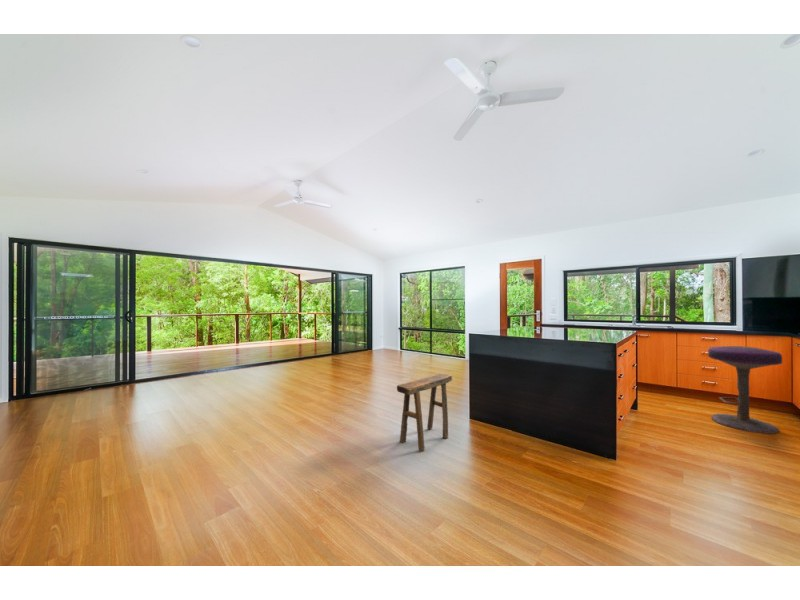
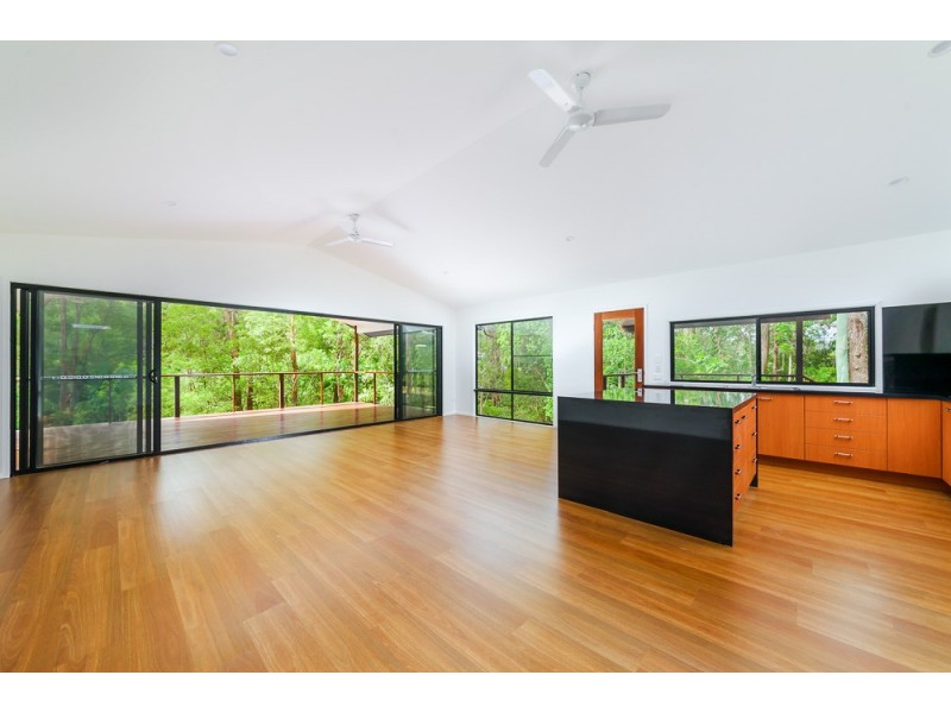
- stool (429, 409)
- stool (743, 385)
